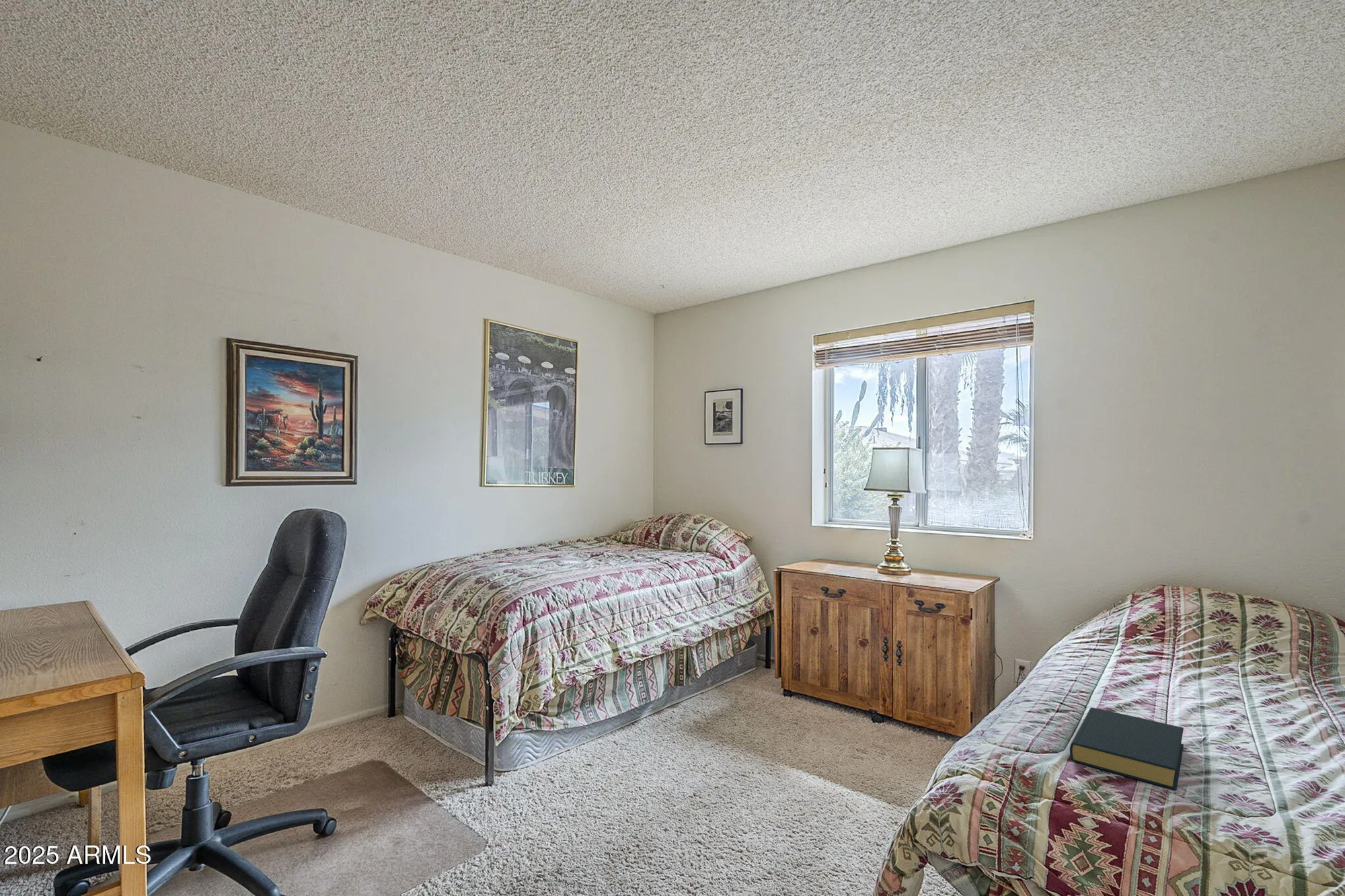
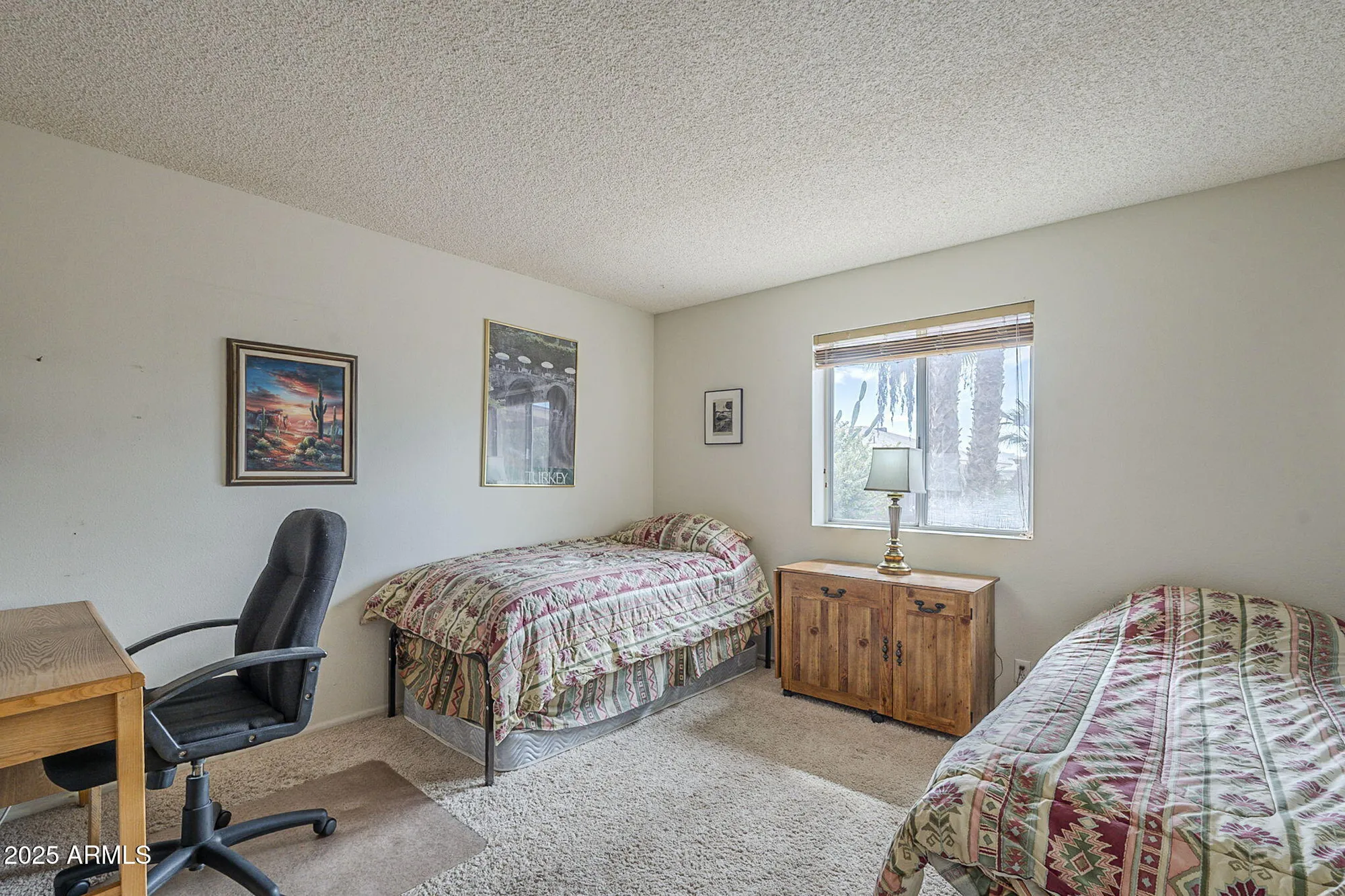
- hardback book (1128, 743)
